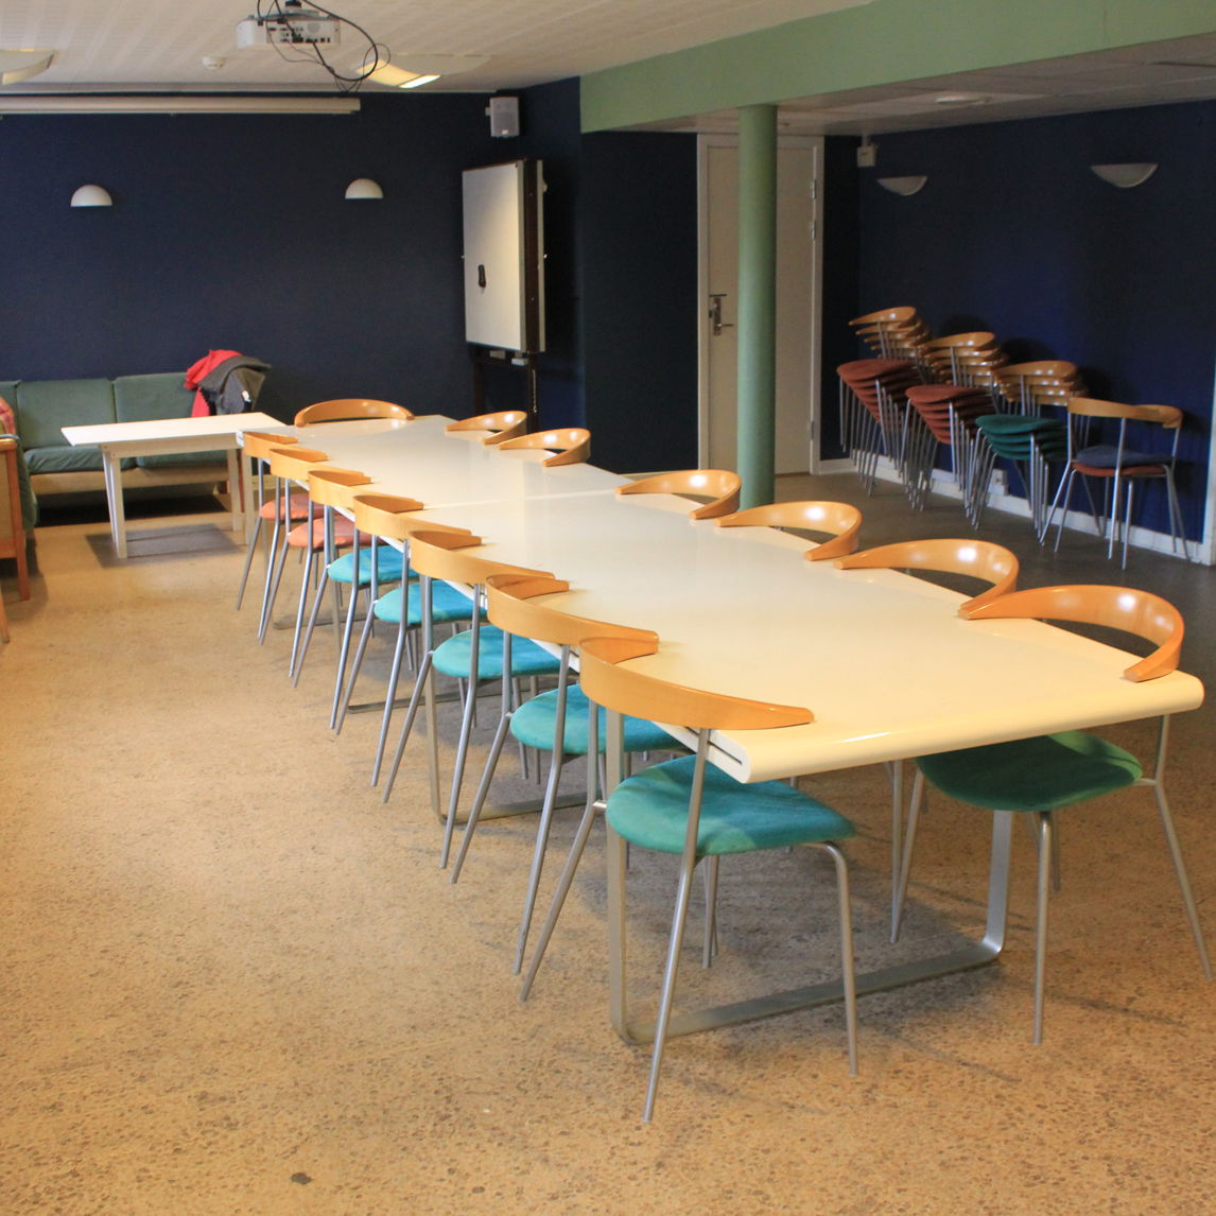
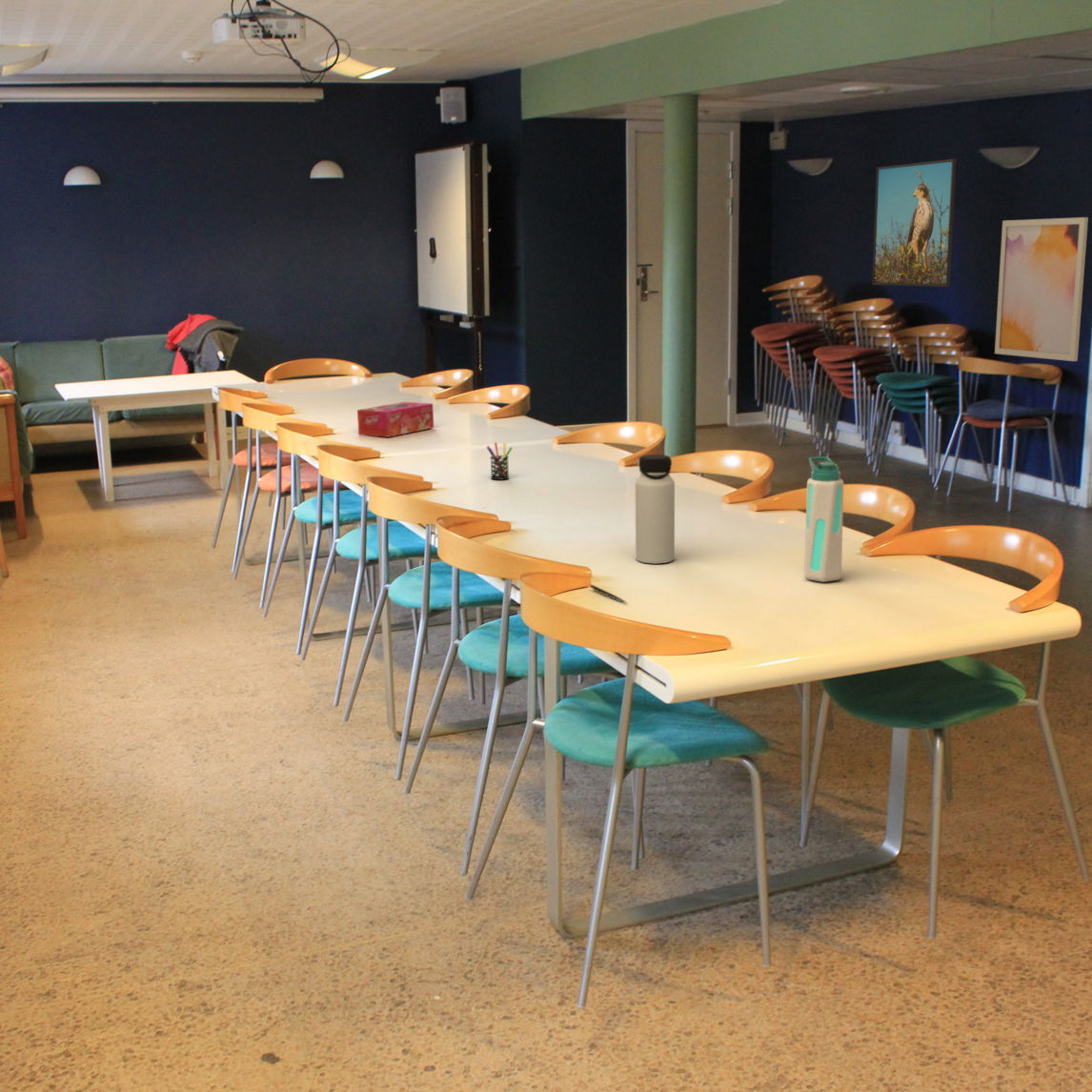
+ pen (608, 594)
+ wall art (1039, 289)
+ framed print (912, 225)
+ water bottle (822, 519)
+ water bottle (655, 508)
+ pen holder (500, 460)
+ tissue box (395, 418)
